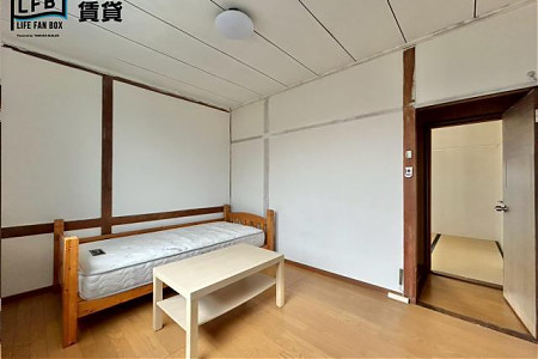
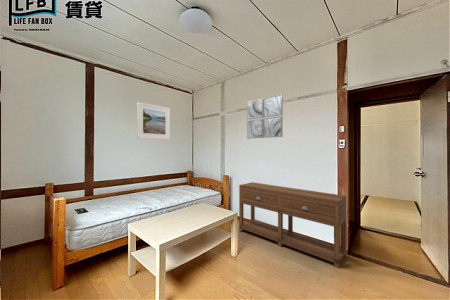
+ wall art (263, 117)
+ console table (286, 214)
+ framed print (154, 122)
